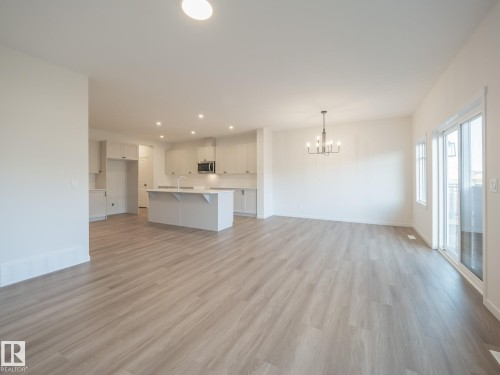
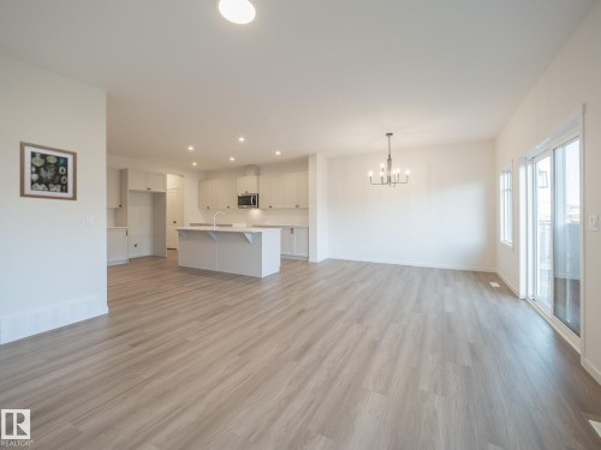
+ wall art (49, 173)
